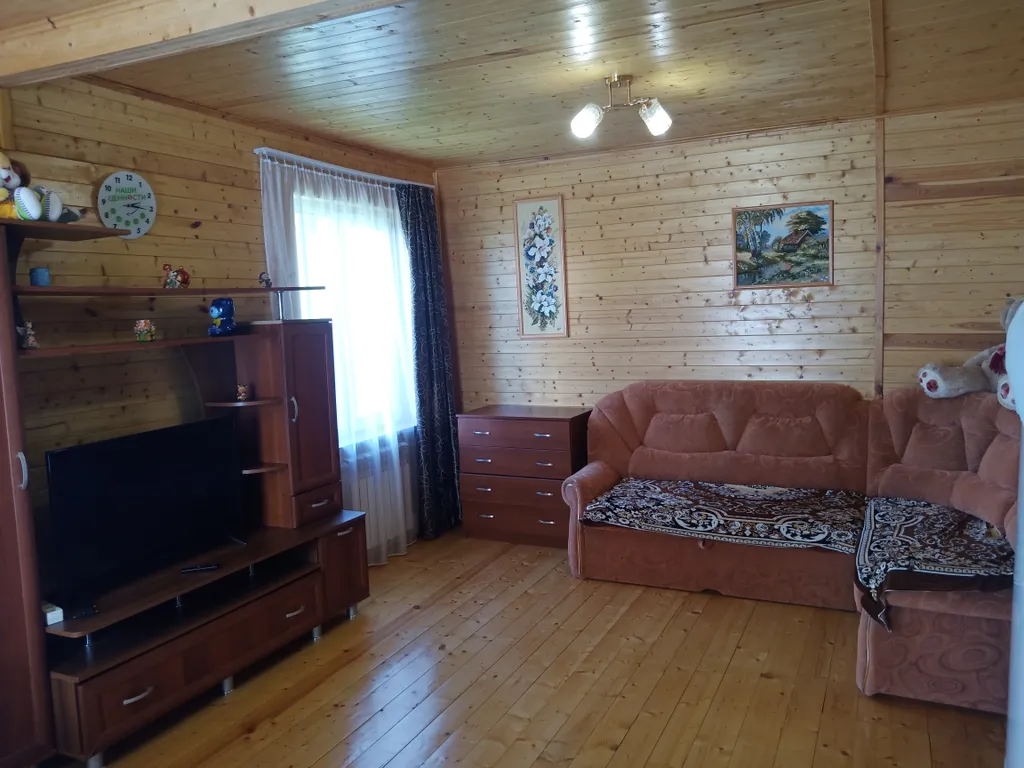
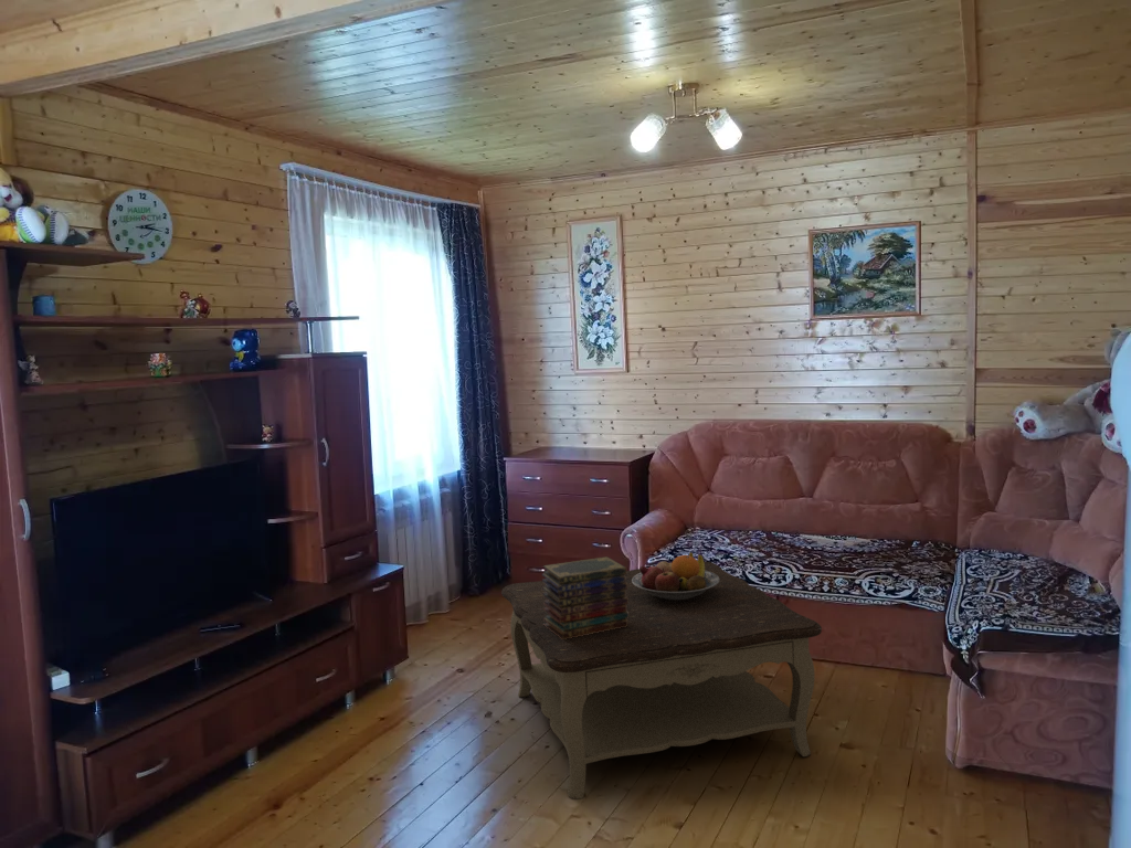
+ book stack (584, 595)
+ coffee table (648, 662)
+ fruit bowl (675, 575)
